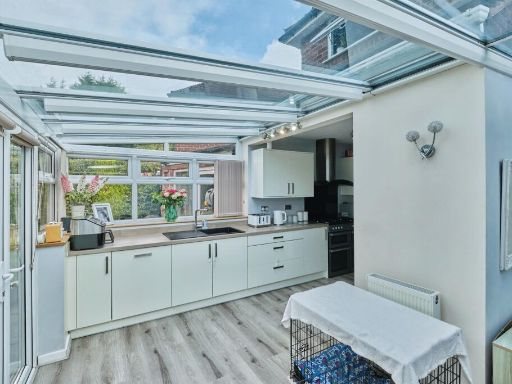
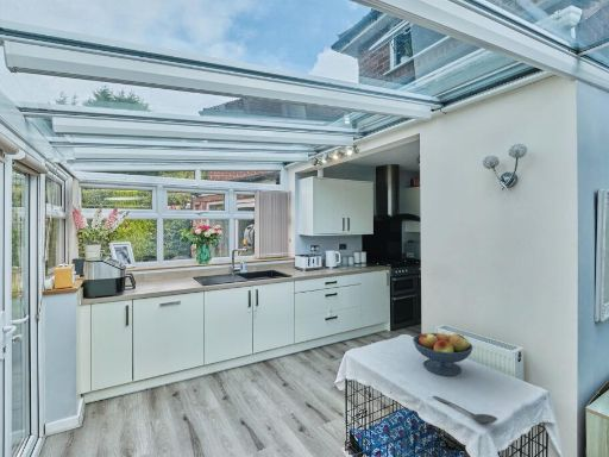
+ stirrer (460, 407)
+ fruit bowl (441, 350)
